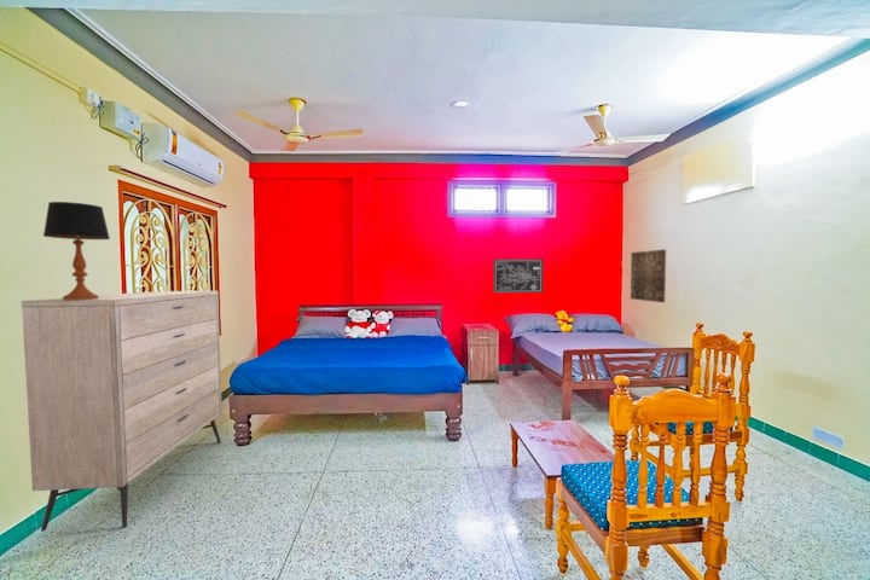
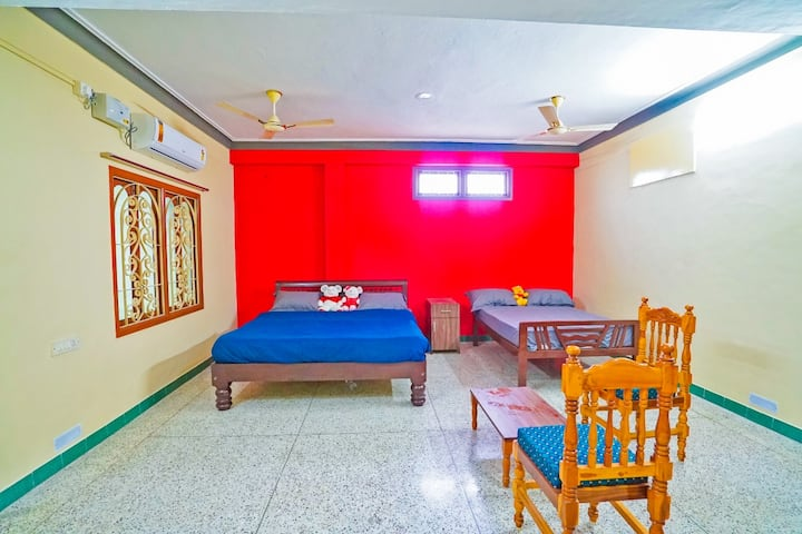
- wall art (517, 276)
- dresser (145, 387)
- table lamp (79, 251)
- wall art (646, 276)
